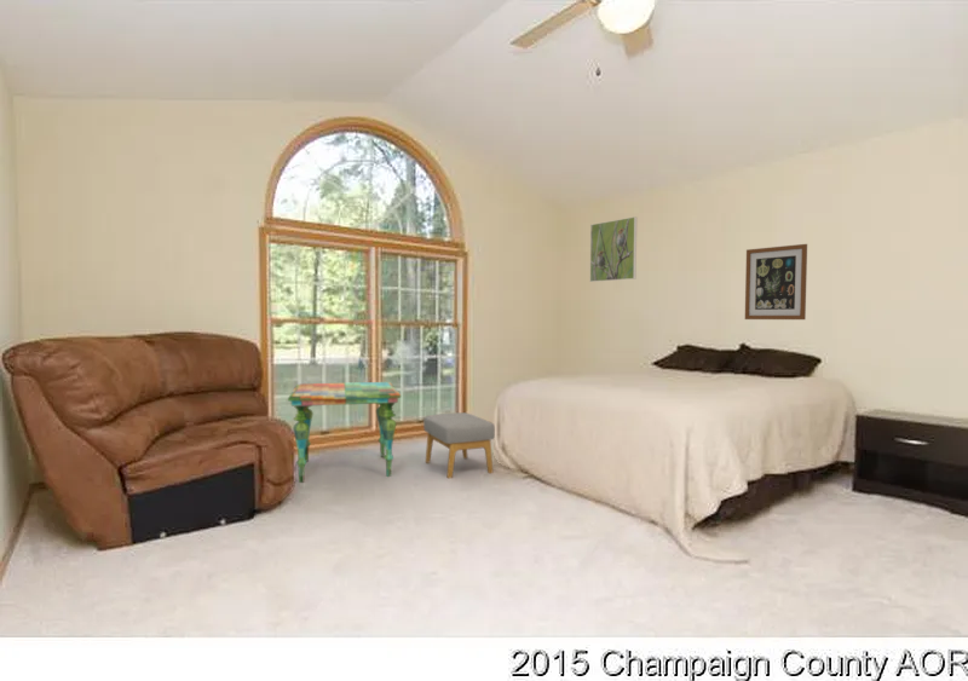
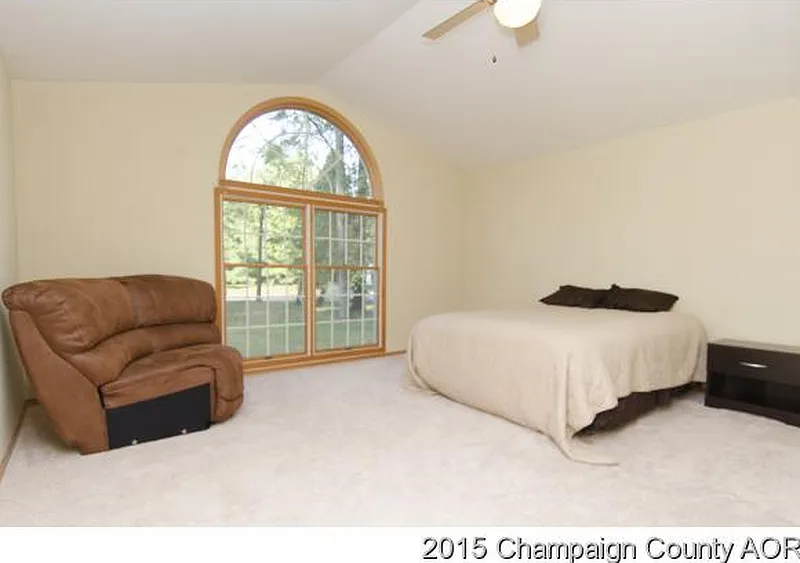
- wall art (774, 283)
- side table (342, 404)
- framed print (612, 250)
- footstool (457, 442)
